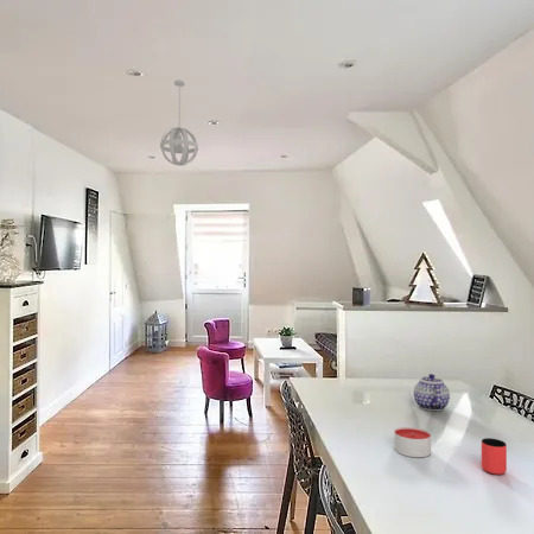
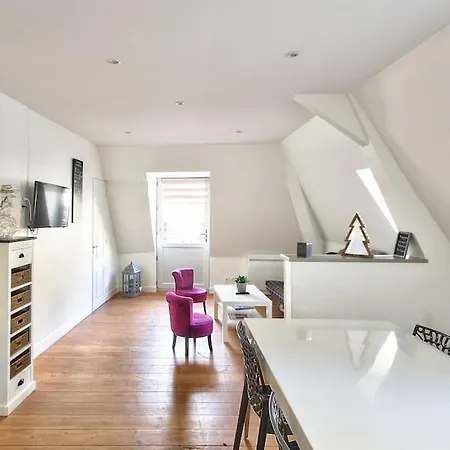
- candle (412, 440)
- cup (491, 454)
- pendant light (179, 123)
- teapot (431, 390)
